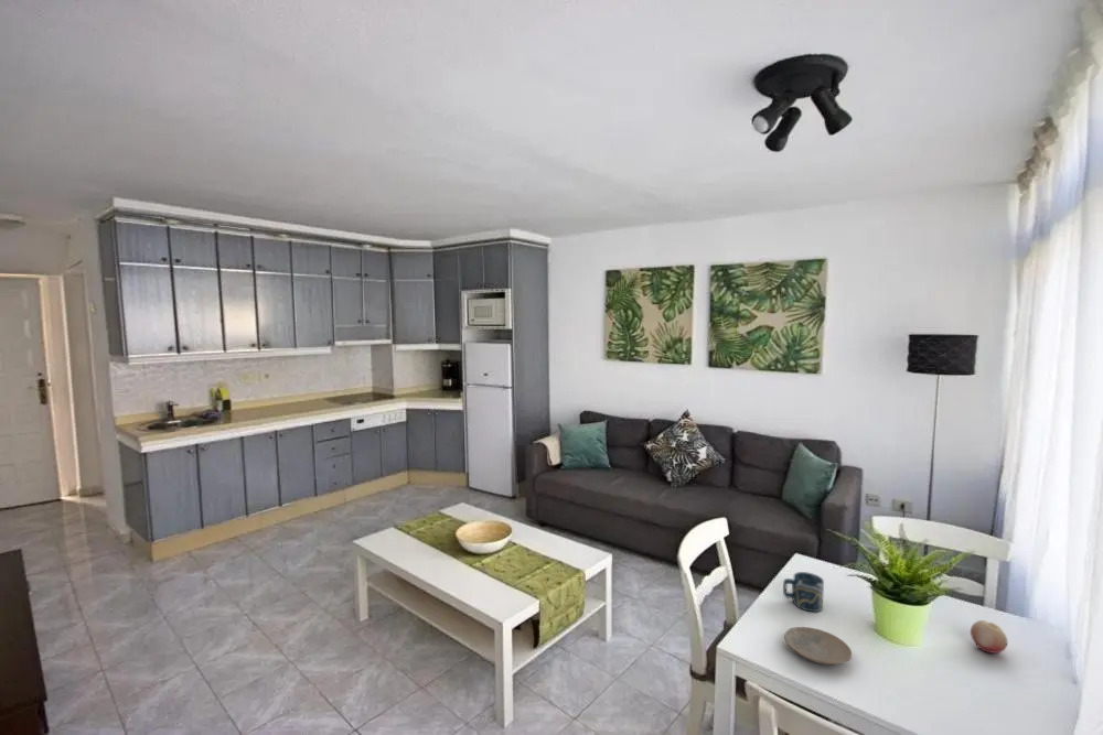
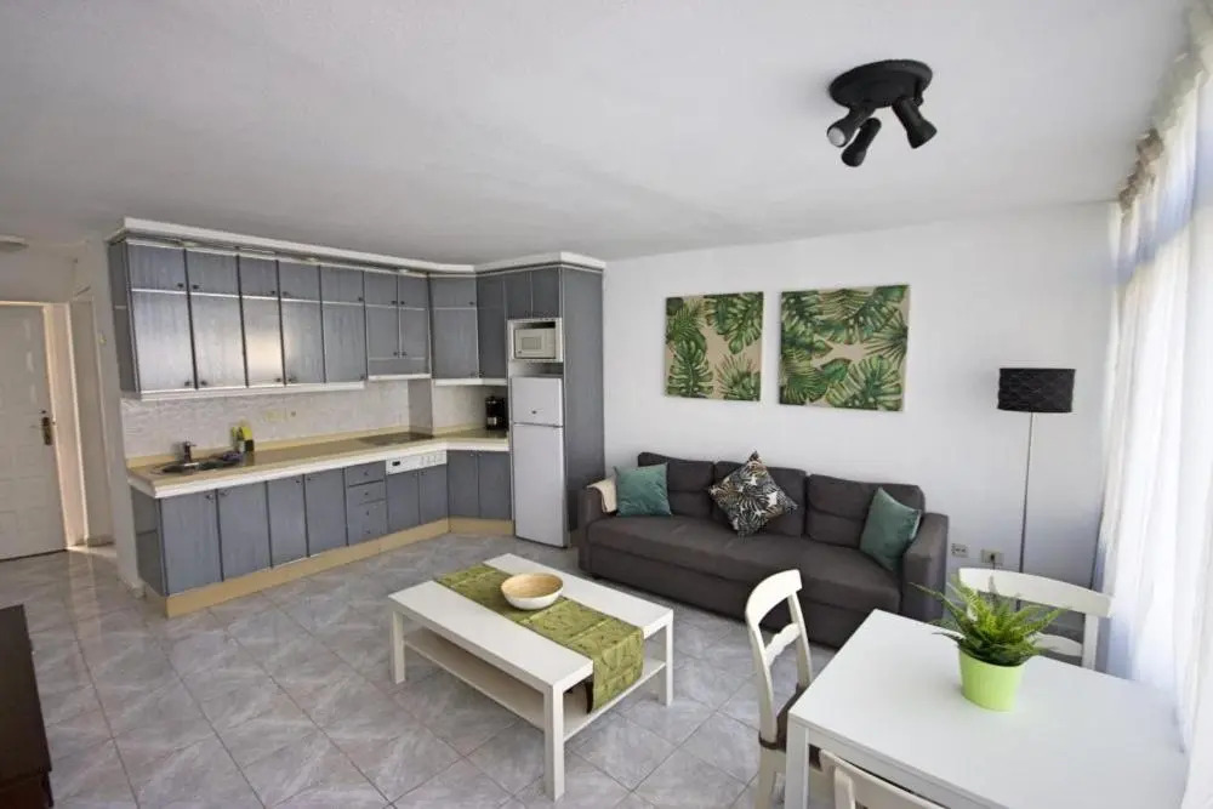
- fruit (988, 636)
- cup (803, 590)
- plate (816, 648)
